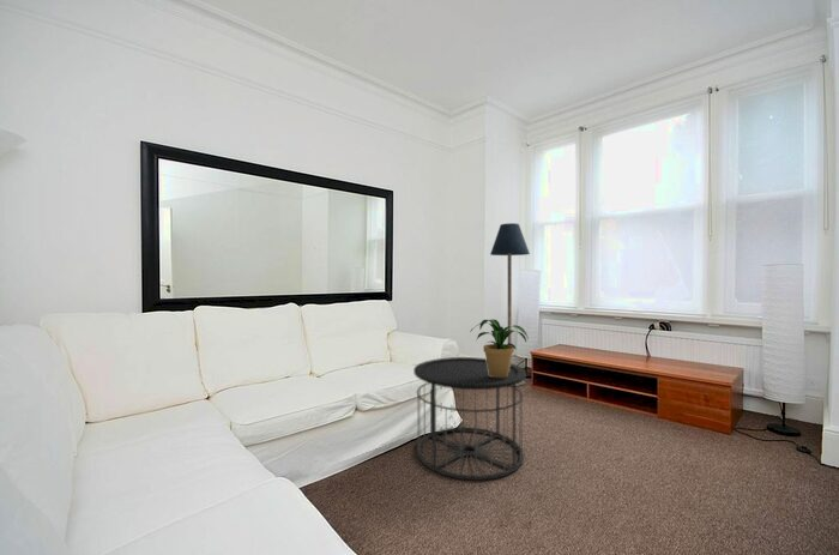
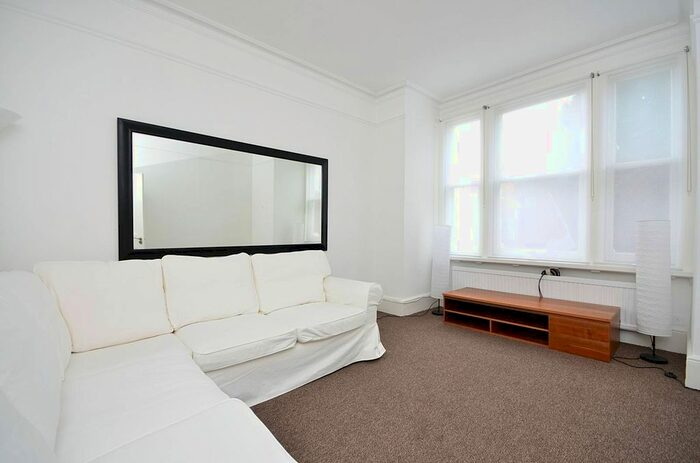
- floor lamp (509, 302)
- potted plant (497, 346)
- side table (469, 410)
